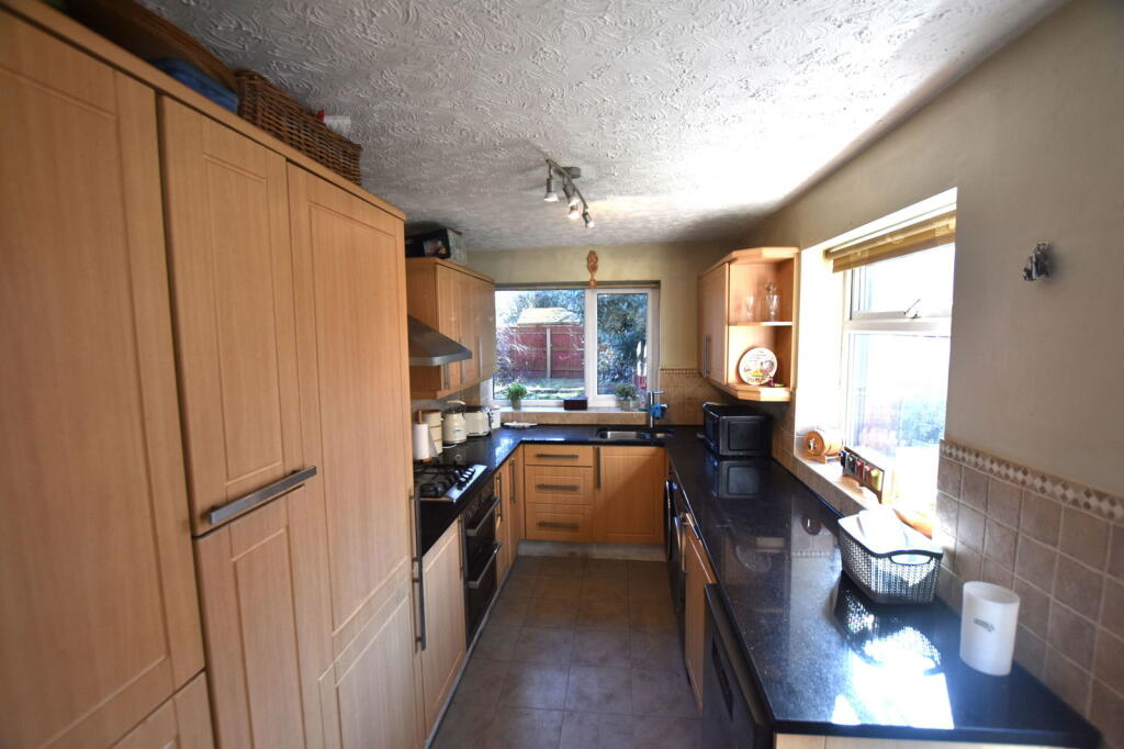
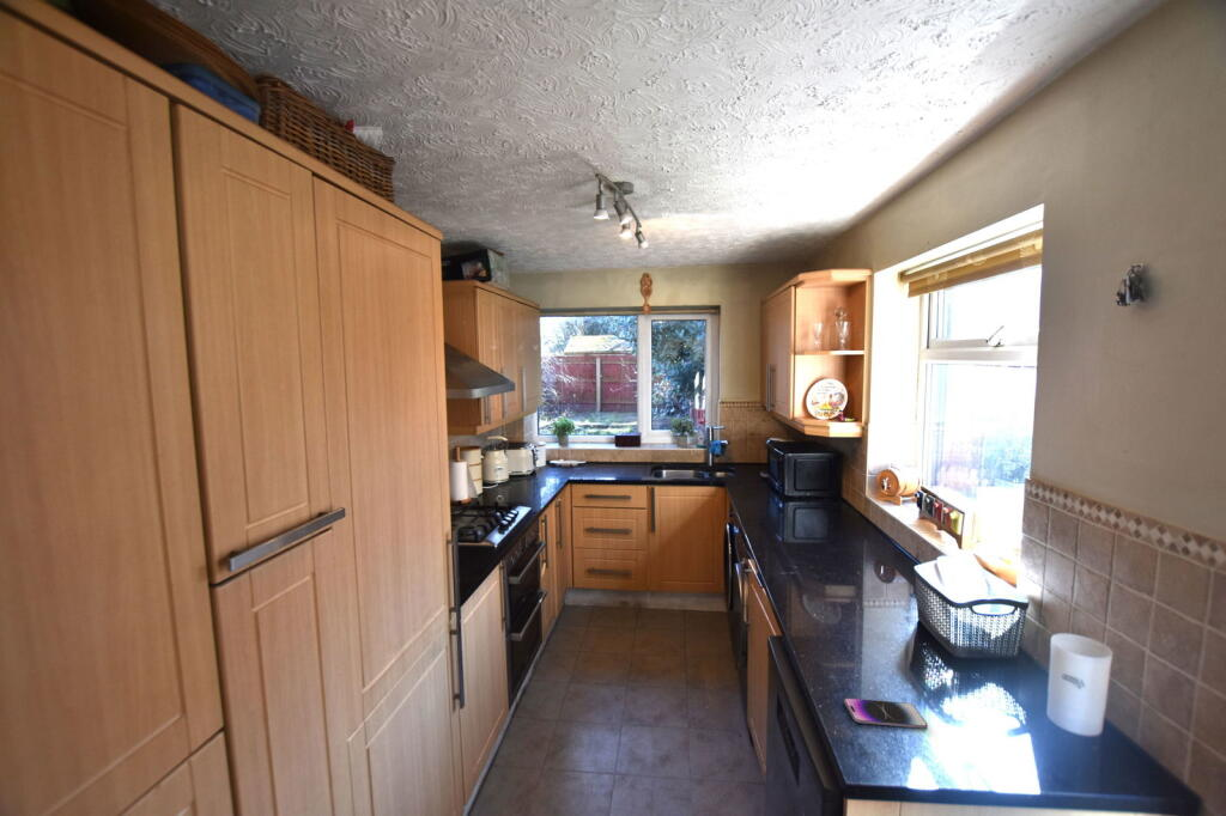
+ smartphone (884, 712)
